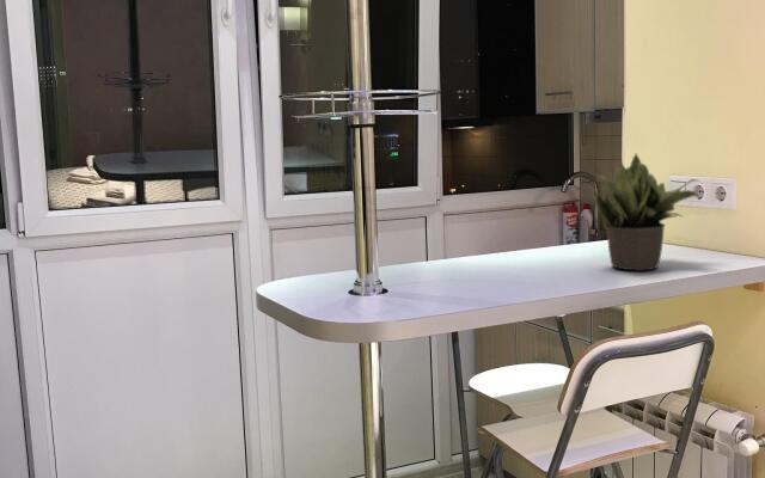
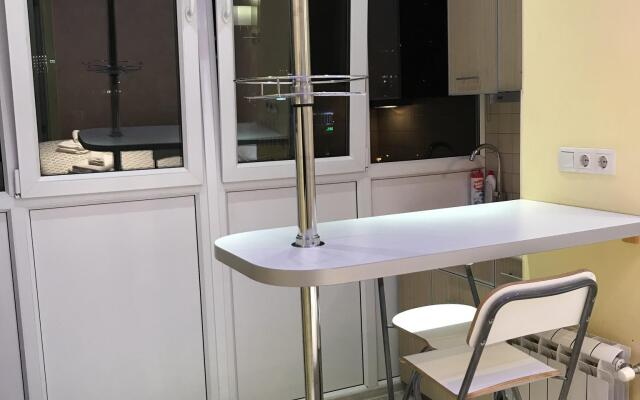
- potted plant (648, 209)
